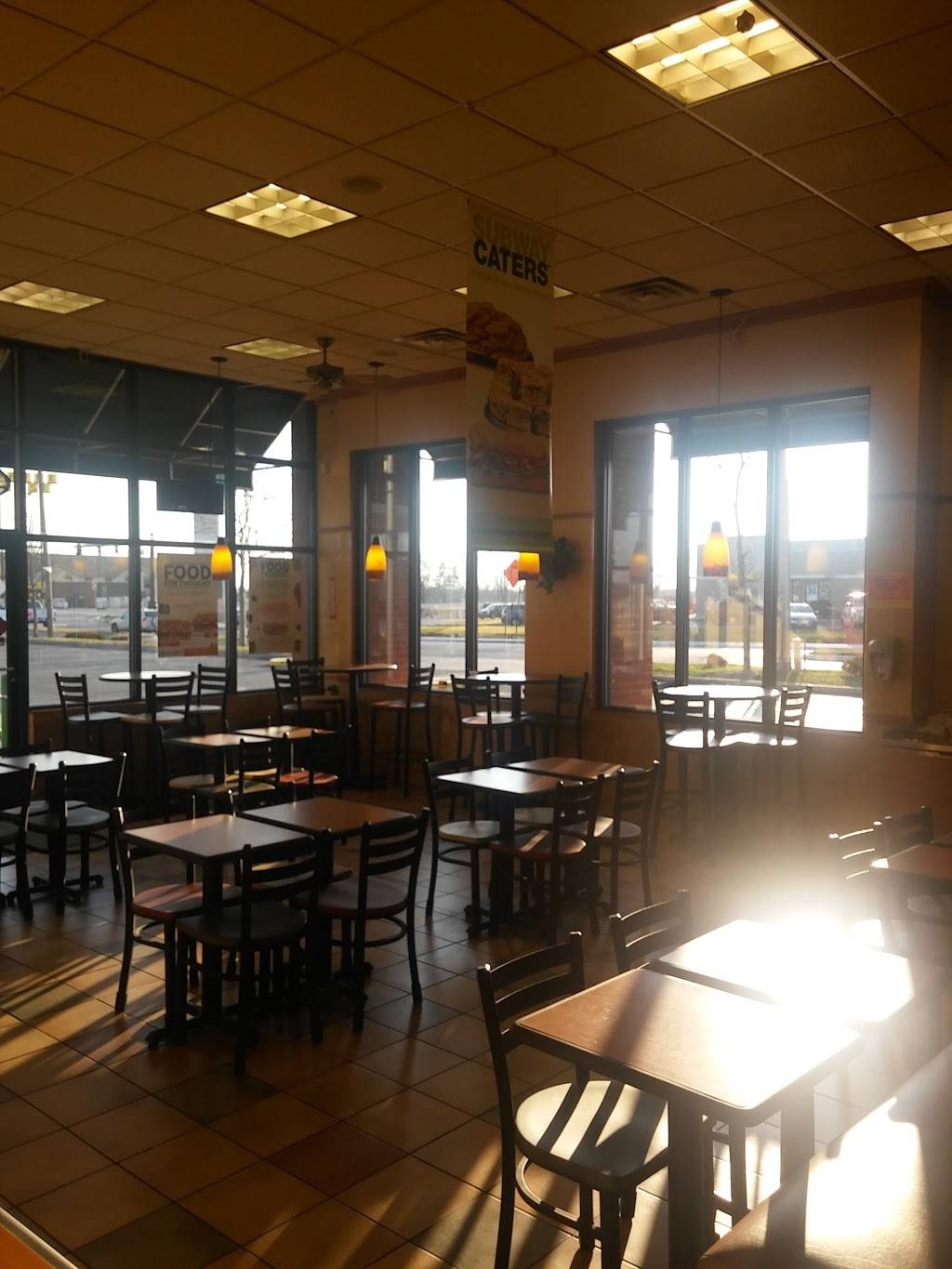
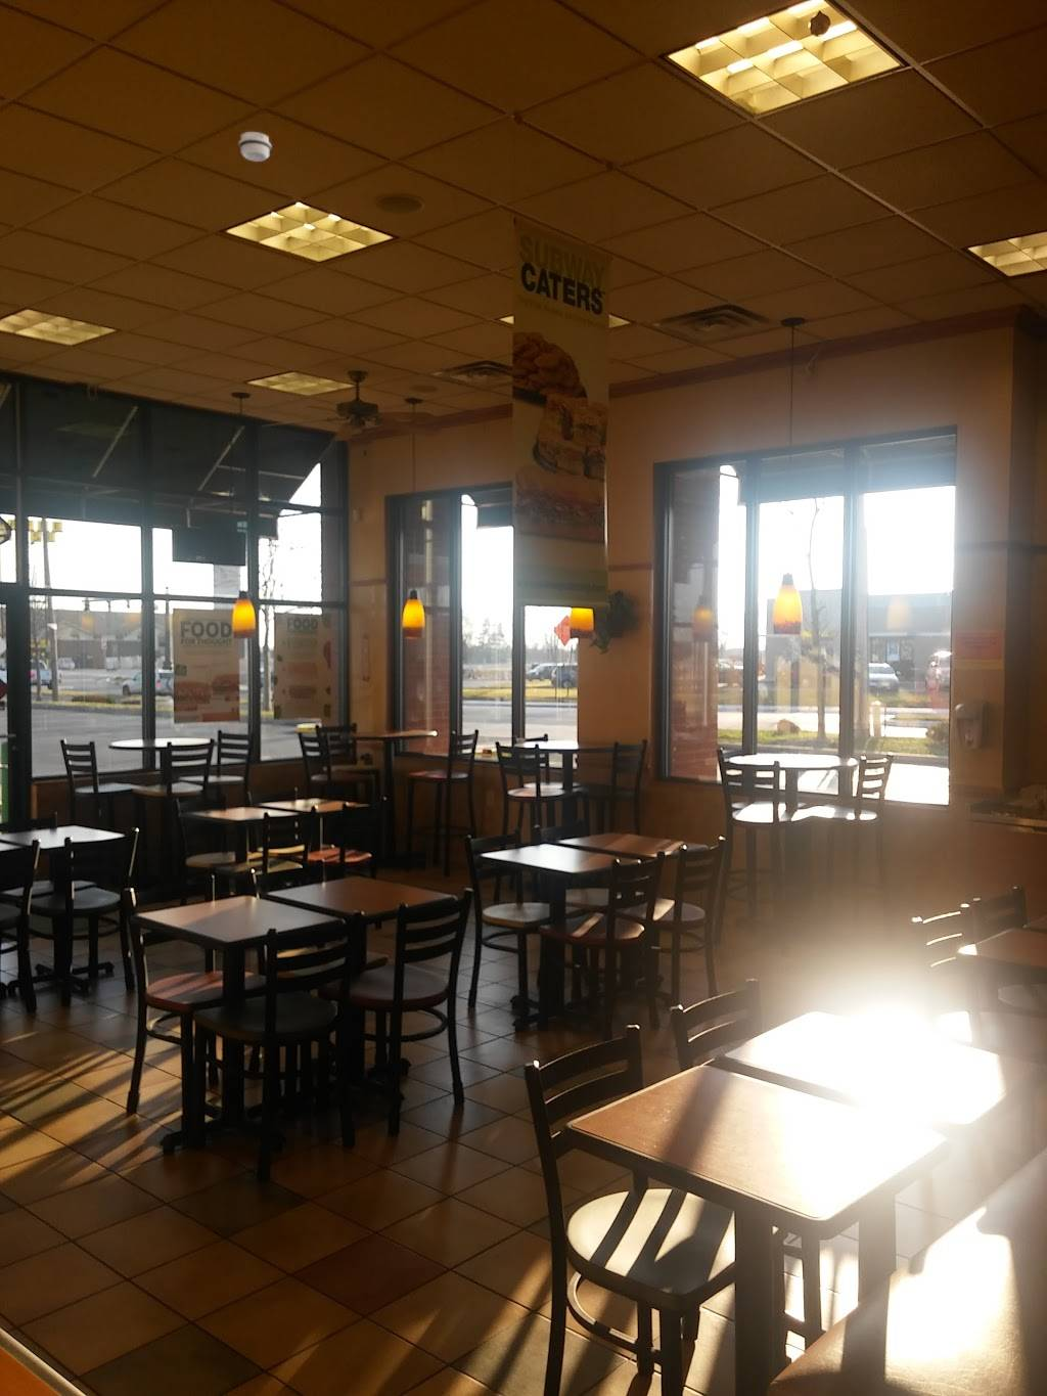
+ smoke detector (254, 146)
